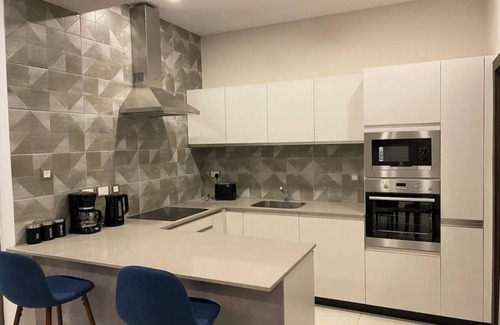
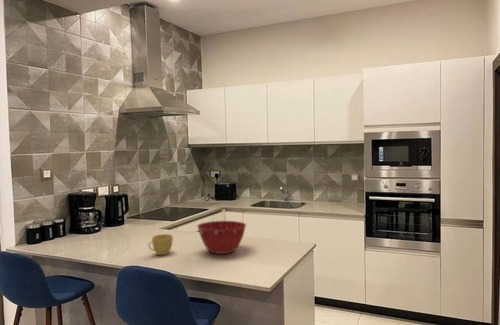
+ cup (160, 245)
+ mixing bowl (222, 237)
